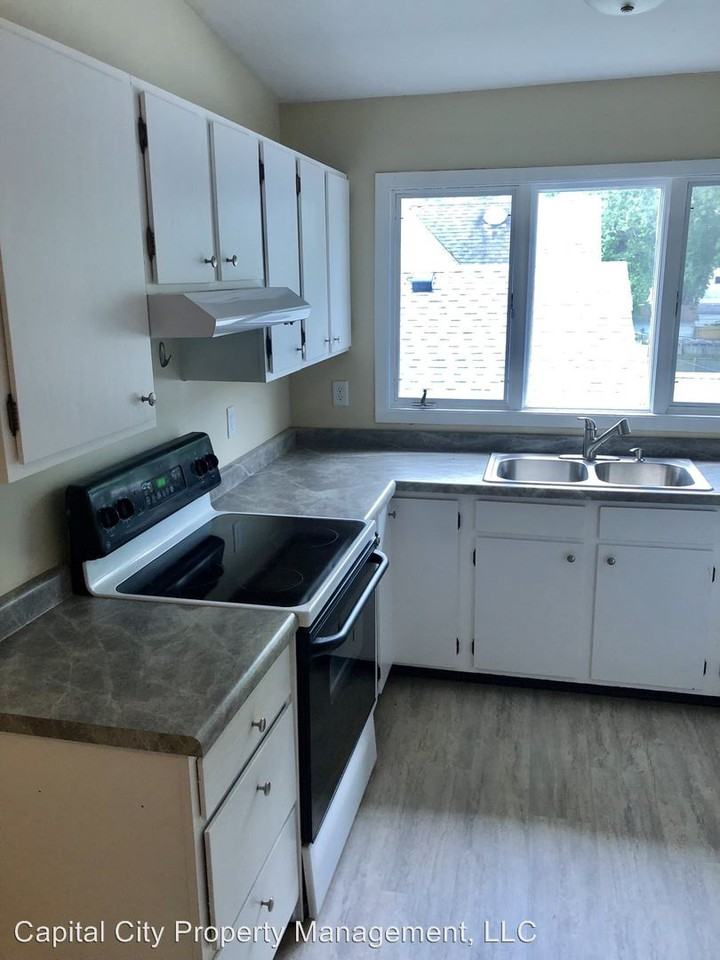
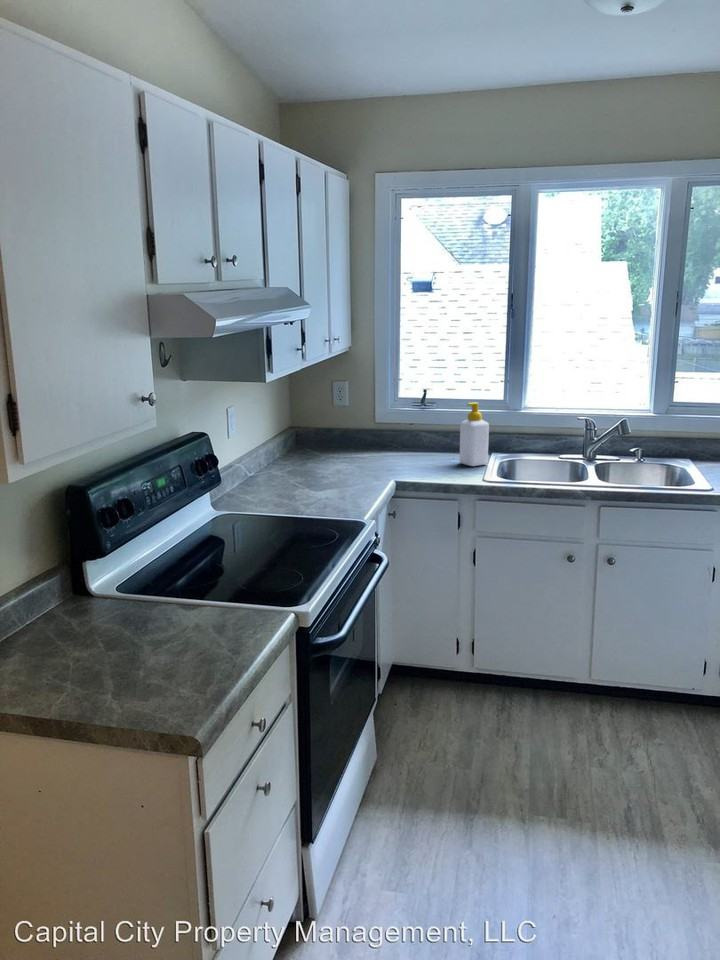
+ soap bottle (474, 433)
